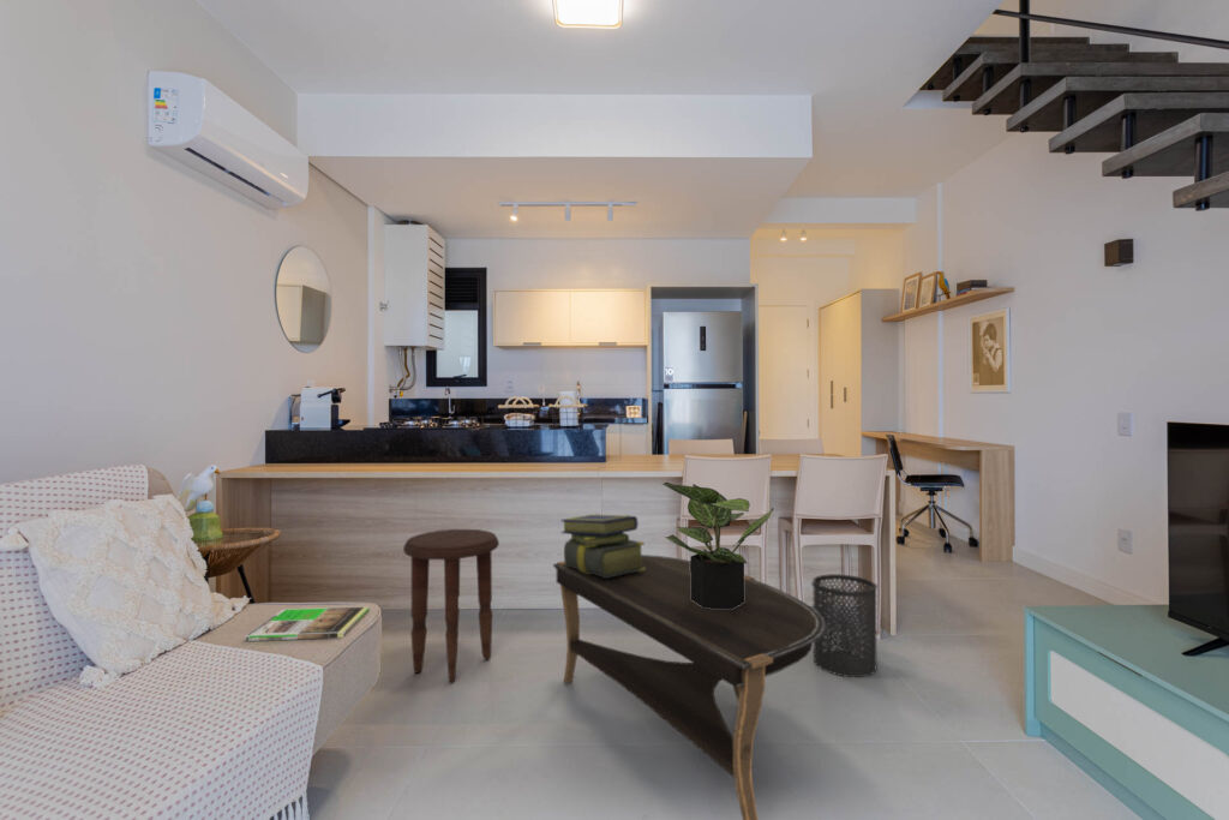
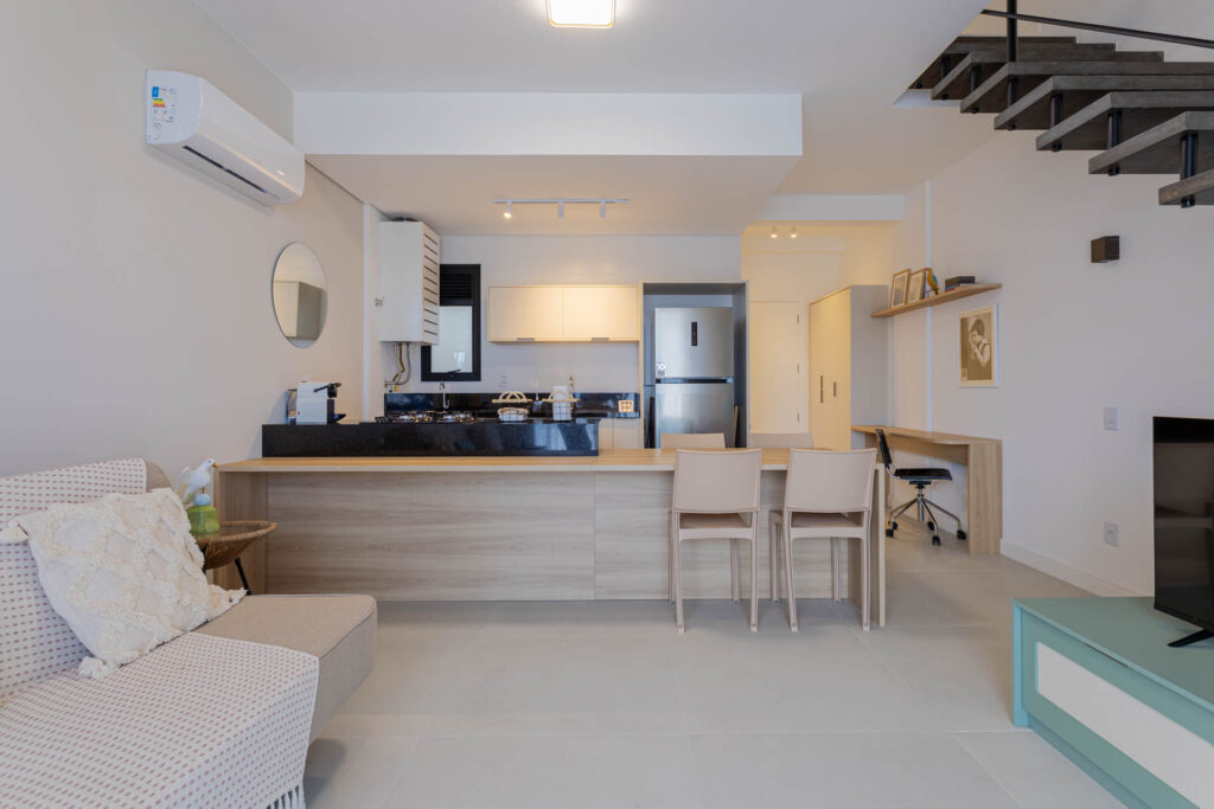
- side table (452, 600)
- coffee table (691, 657)
- stack of books (599, 541)
- trash can (844, 623)
- potted plant (706, 537)
- magazine (311, 622)
